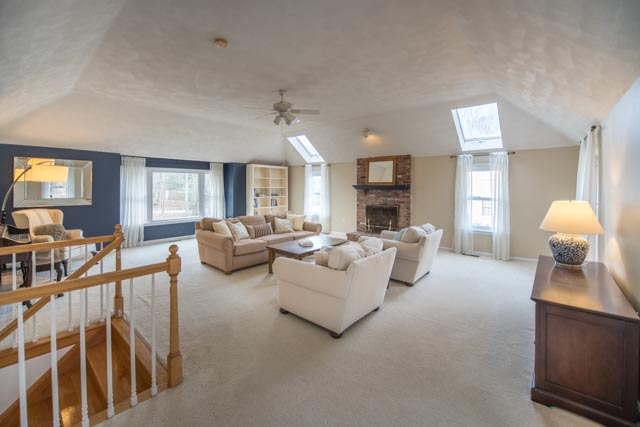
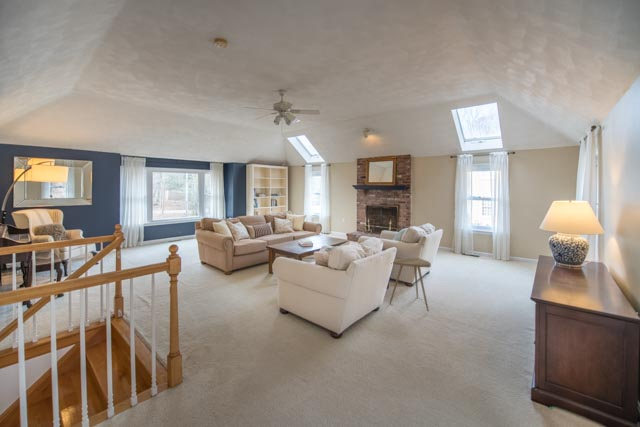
+ side table (415, 282)
